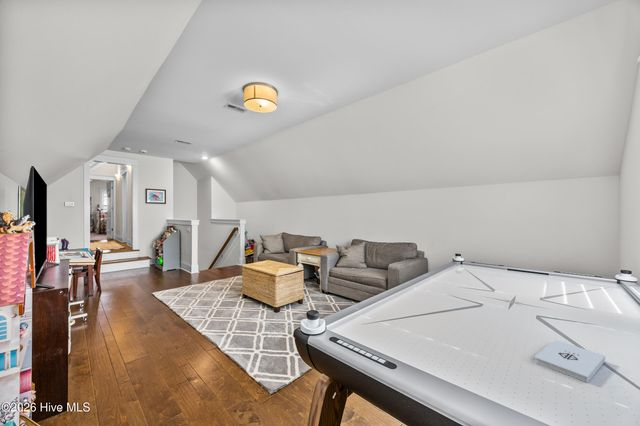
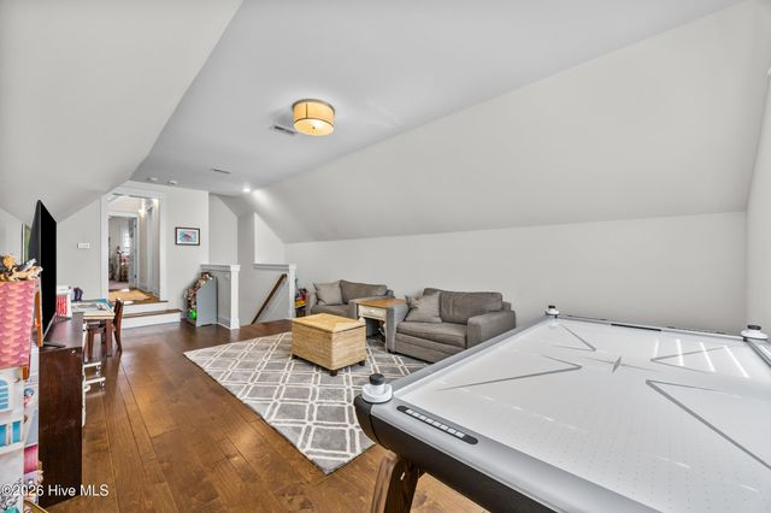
- notepad (569, 358)
